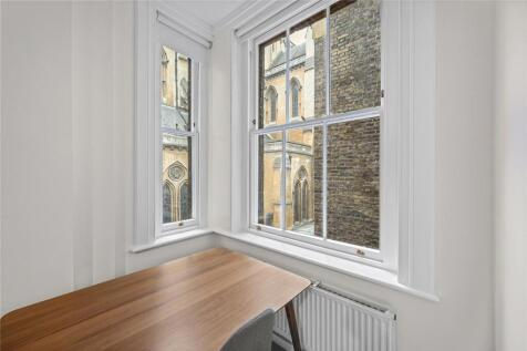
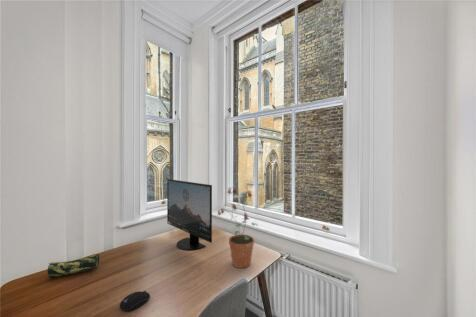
+ pencil case (73, 265)
+ monitor (188, 213)
+ potted plant (239, 225)
+ computer mouse (135, 299)
